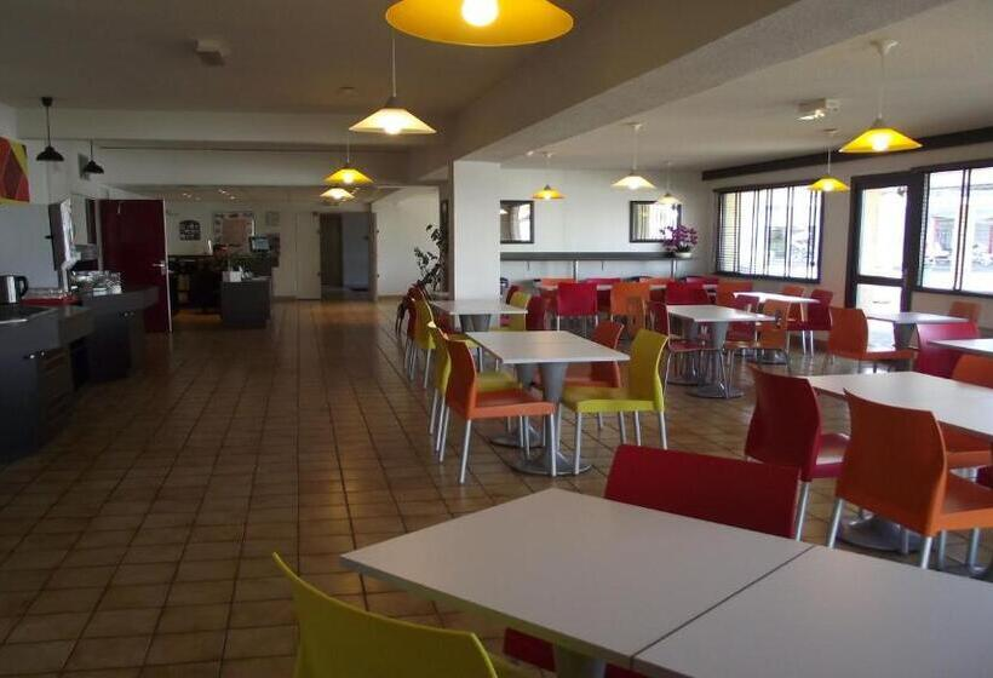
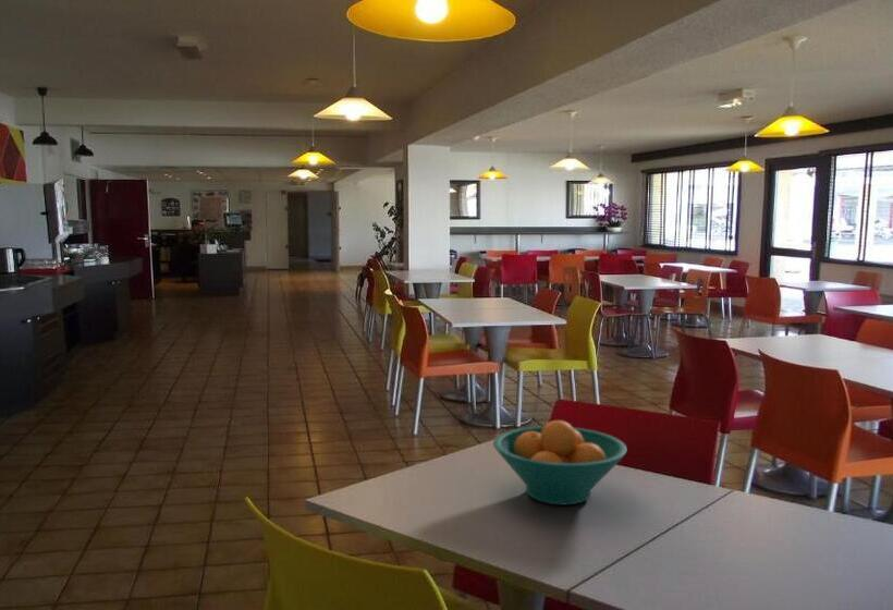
+ fruit bowl (559, 457)
